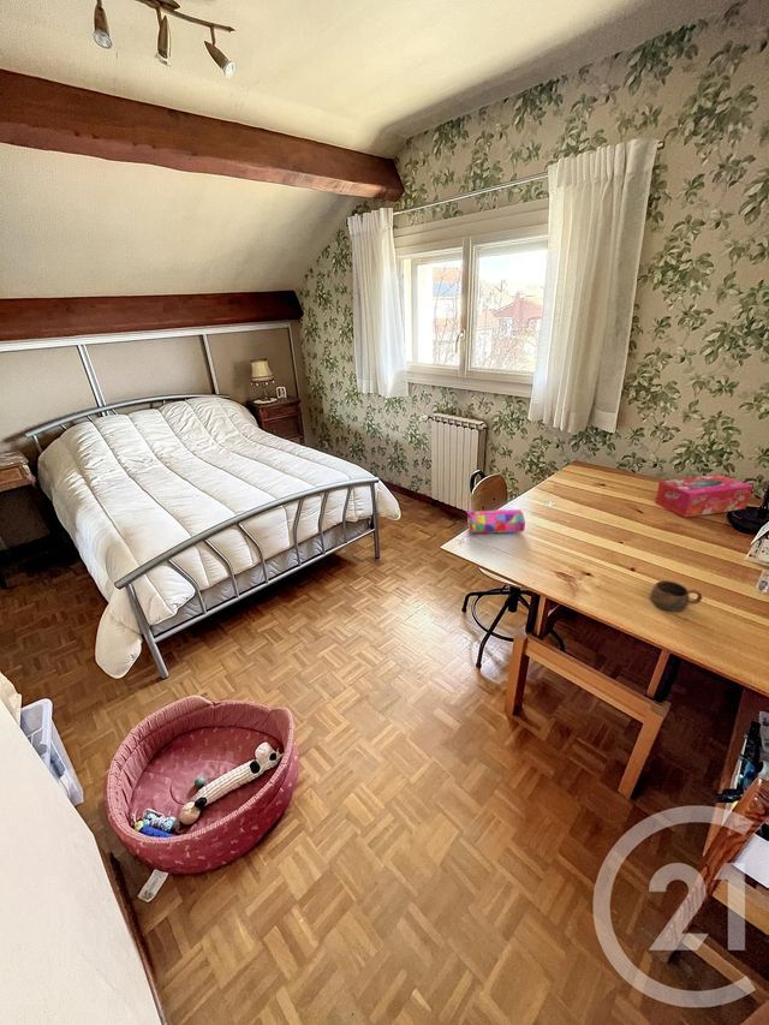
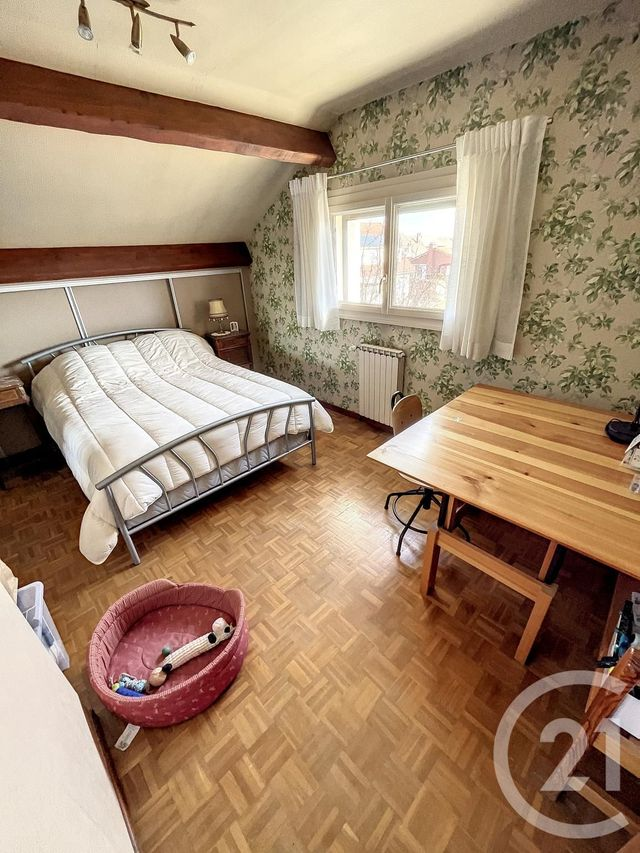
- tissue box (702, 494)
- cup (675, 596)
- pencil case (495, 520)
